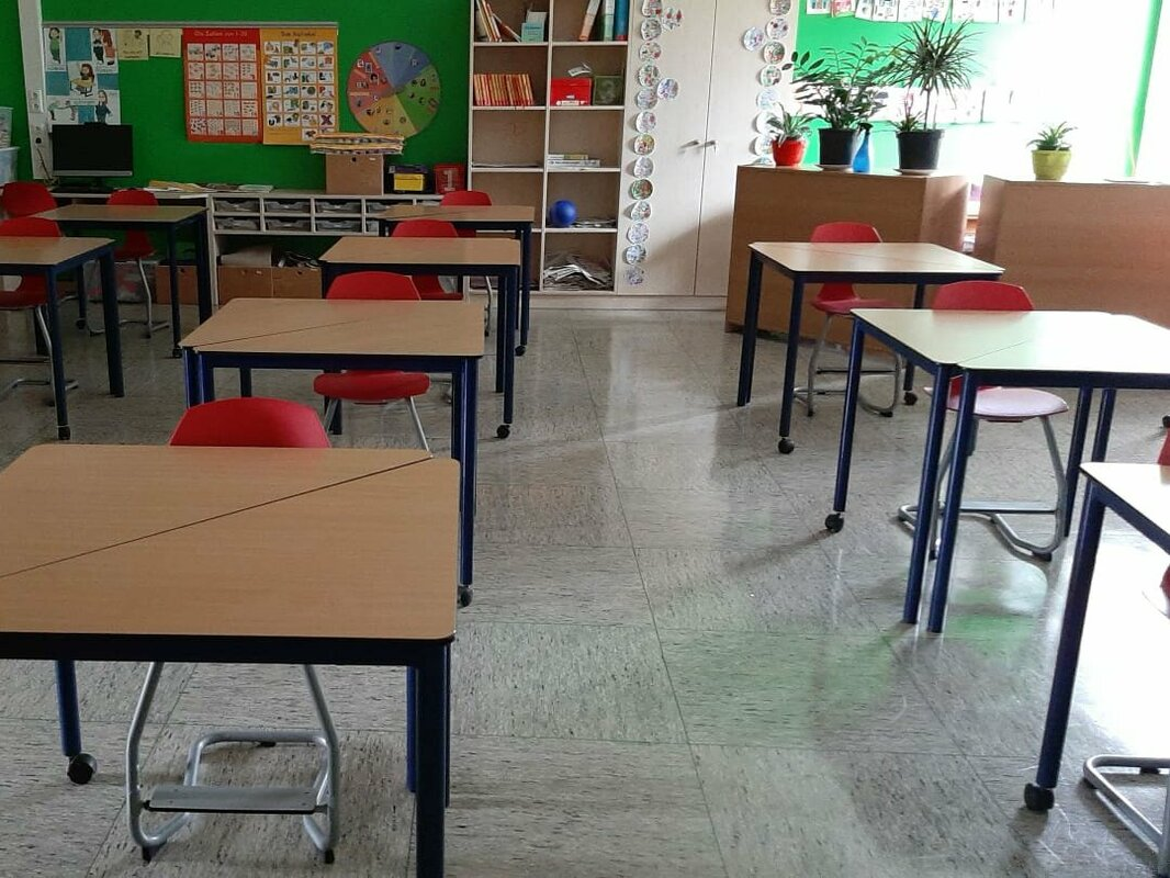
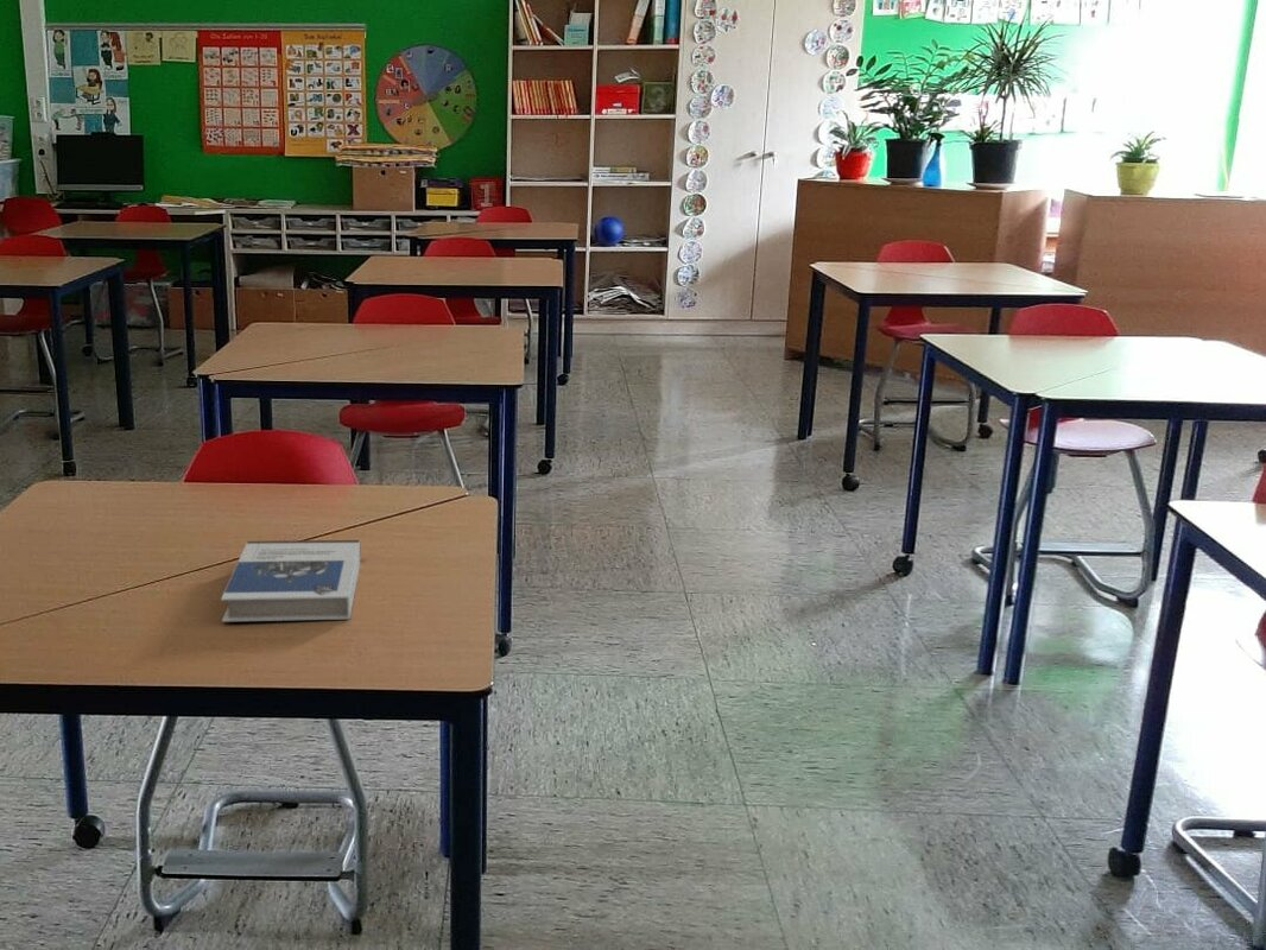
+ hardback book (296, 577)
